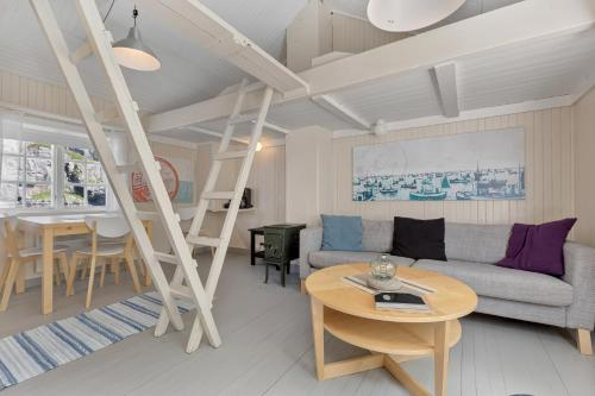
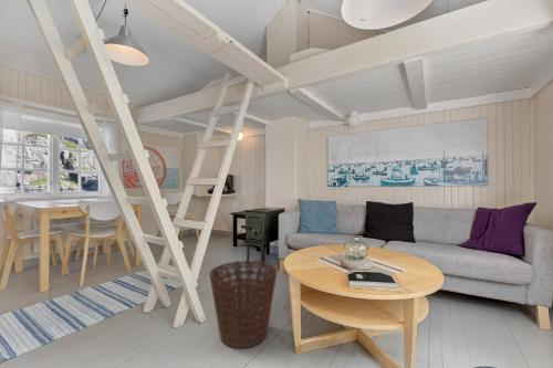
+ basket (243, 302)
